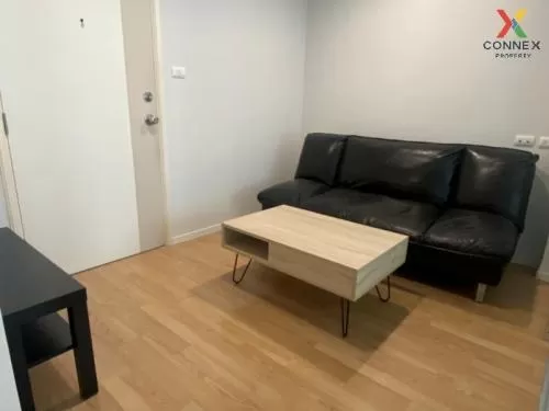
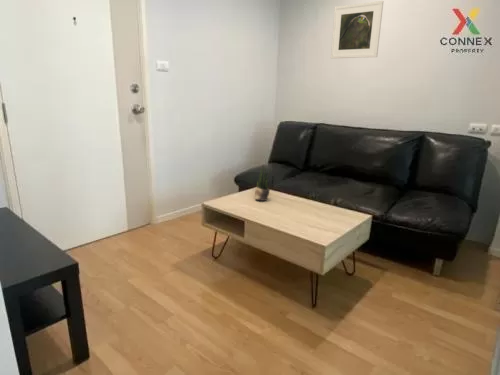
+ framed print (355, 31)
+ potted plant (263, 182)
